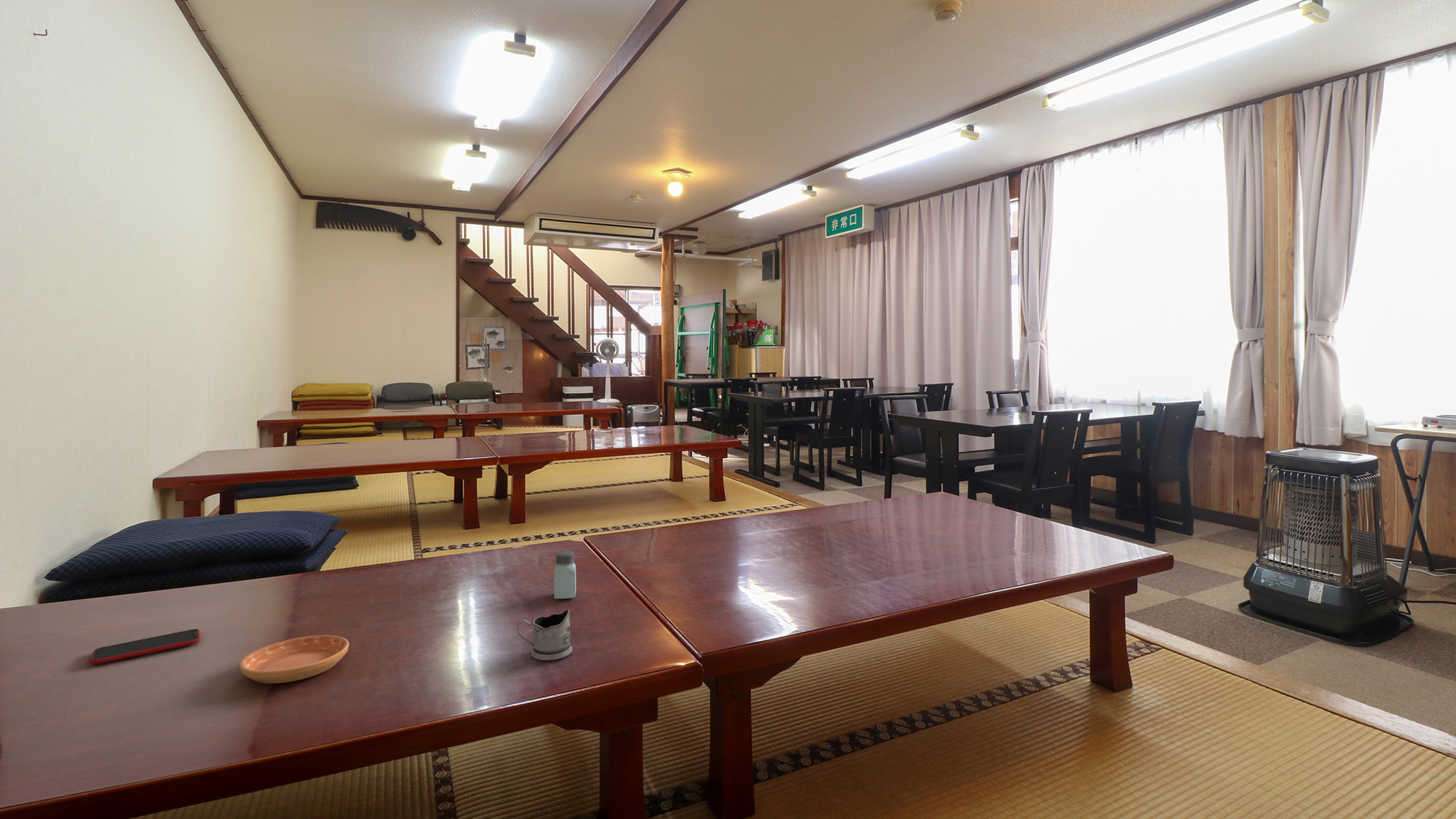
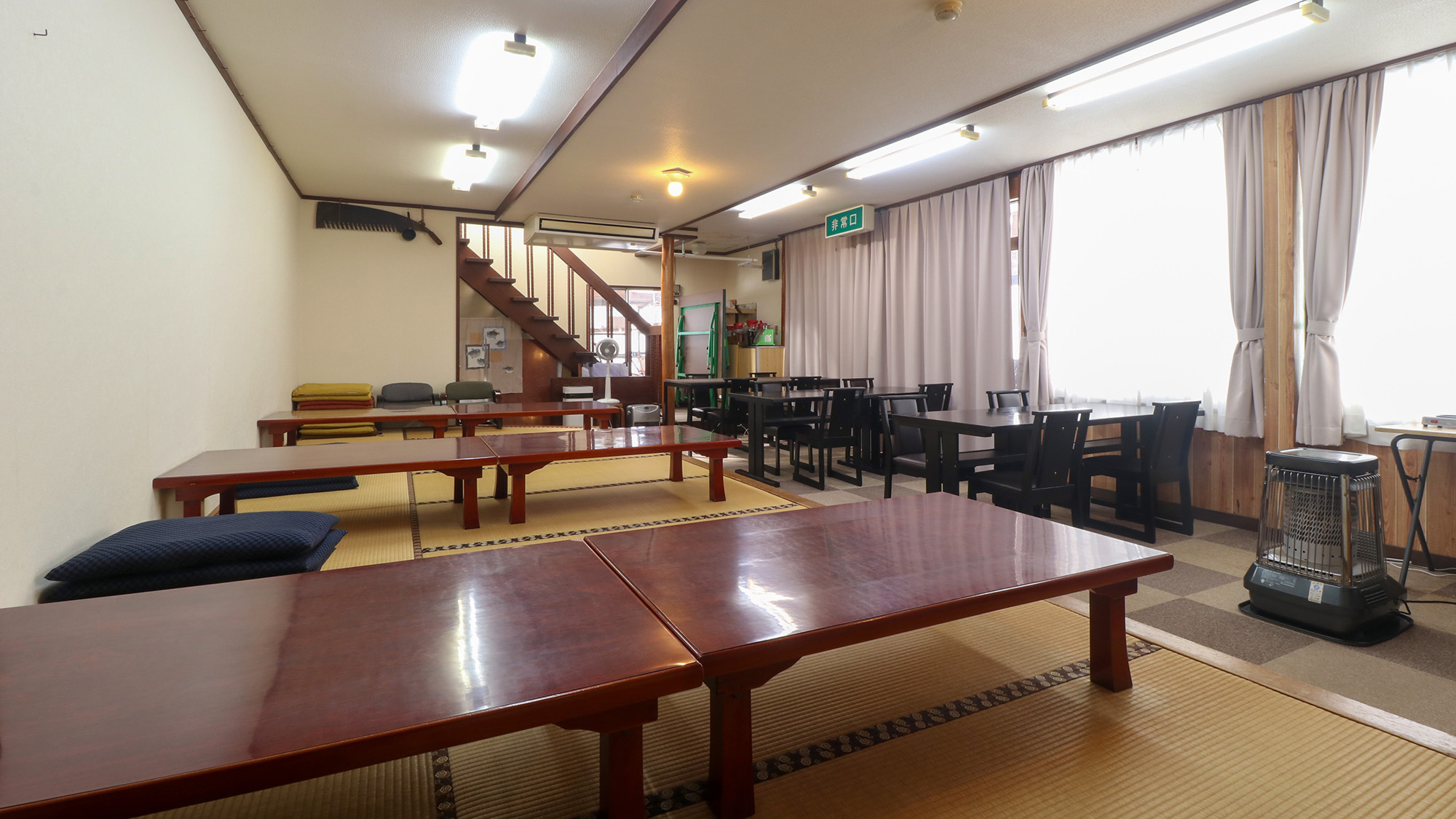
- smartphone (148, 645)
- saucer (296, 660)
- tea glass holder (545, 632)
- saltshaker (565, 574)
